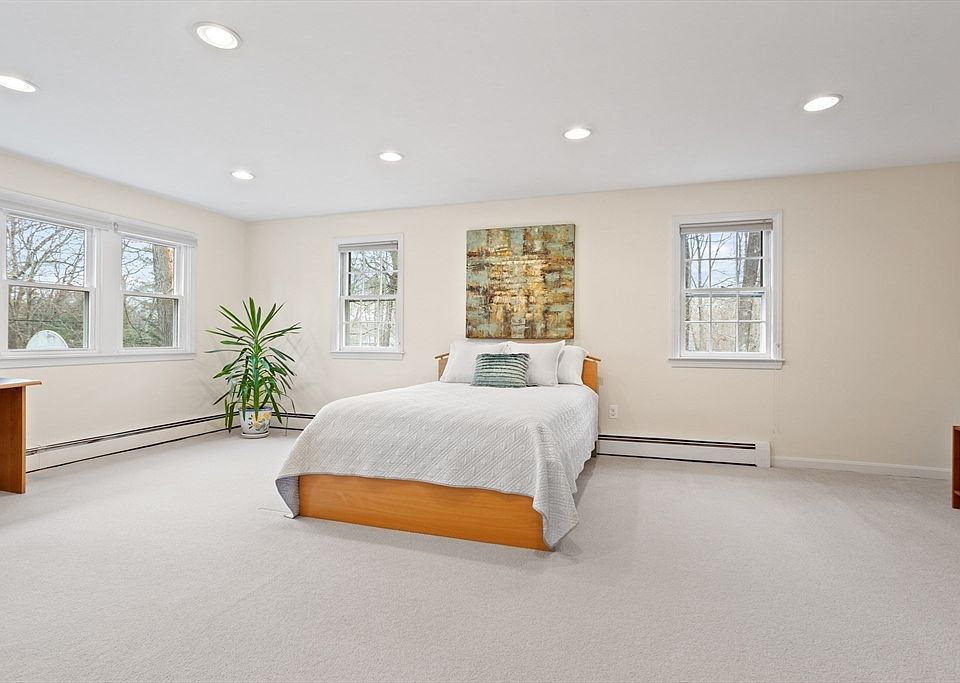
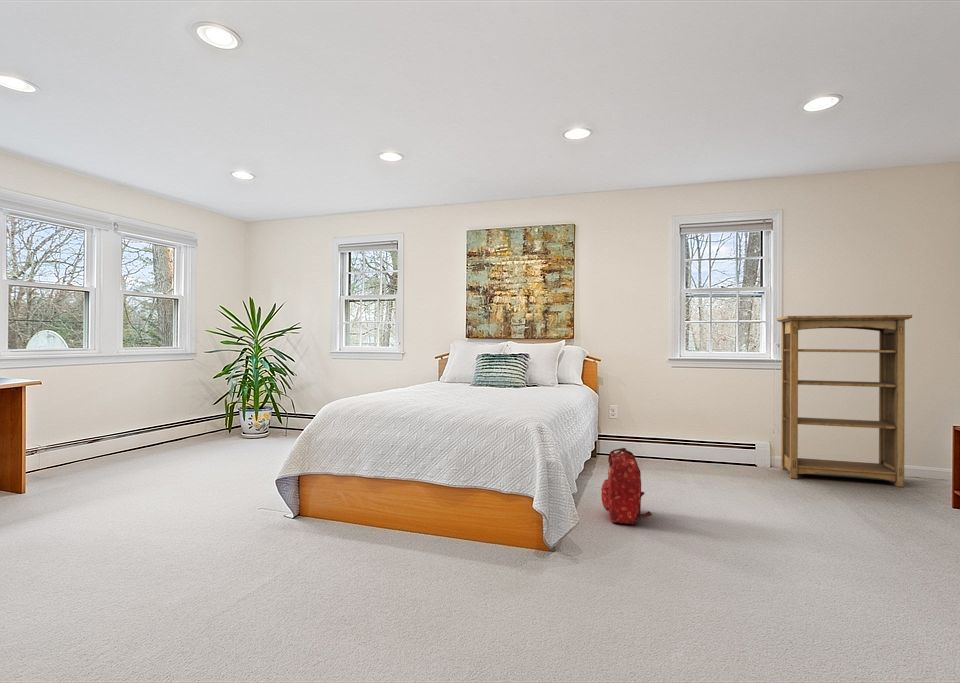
+ bookshelf (839, 385)
+ backpack (627, 482)
